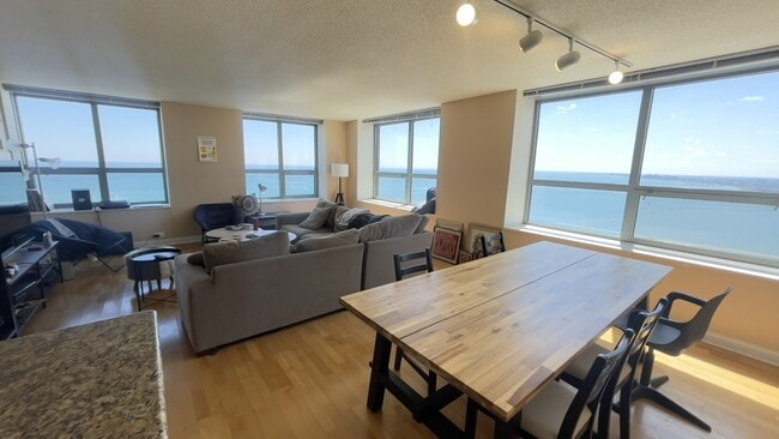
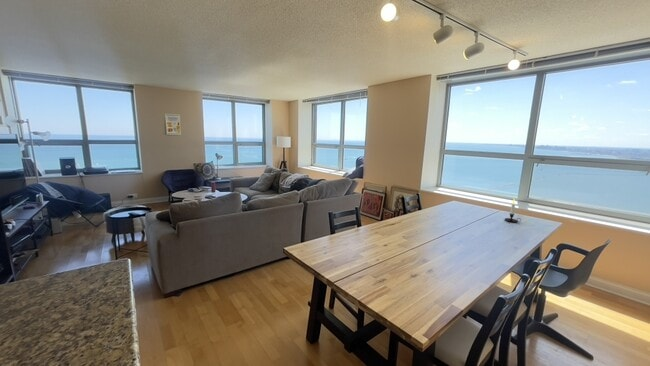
+ candle (513, 209)
